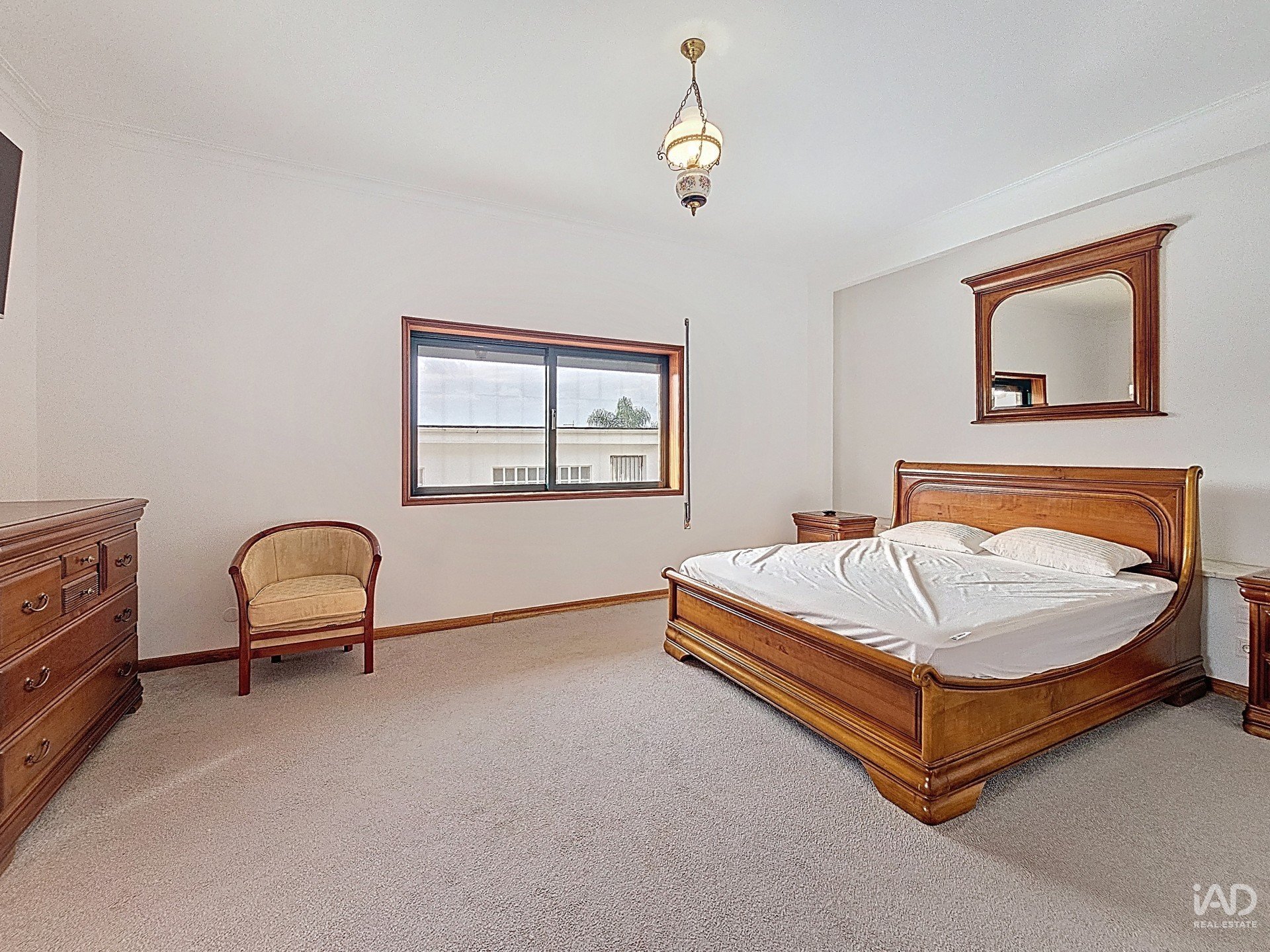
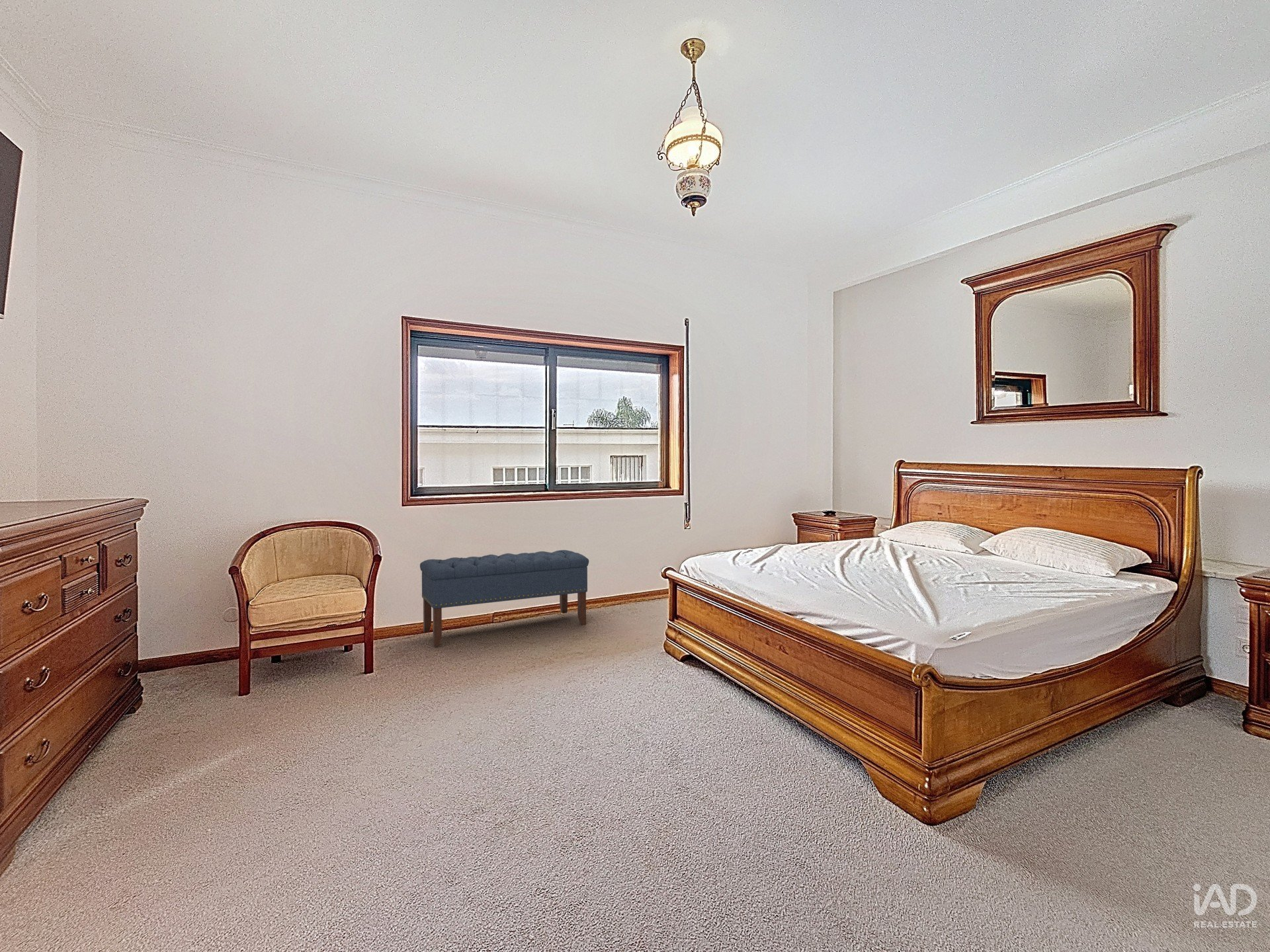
+ bench (506, 592)
